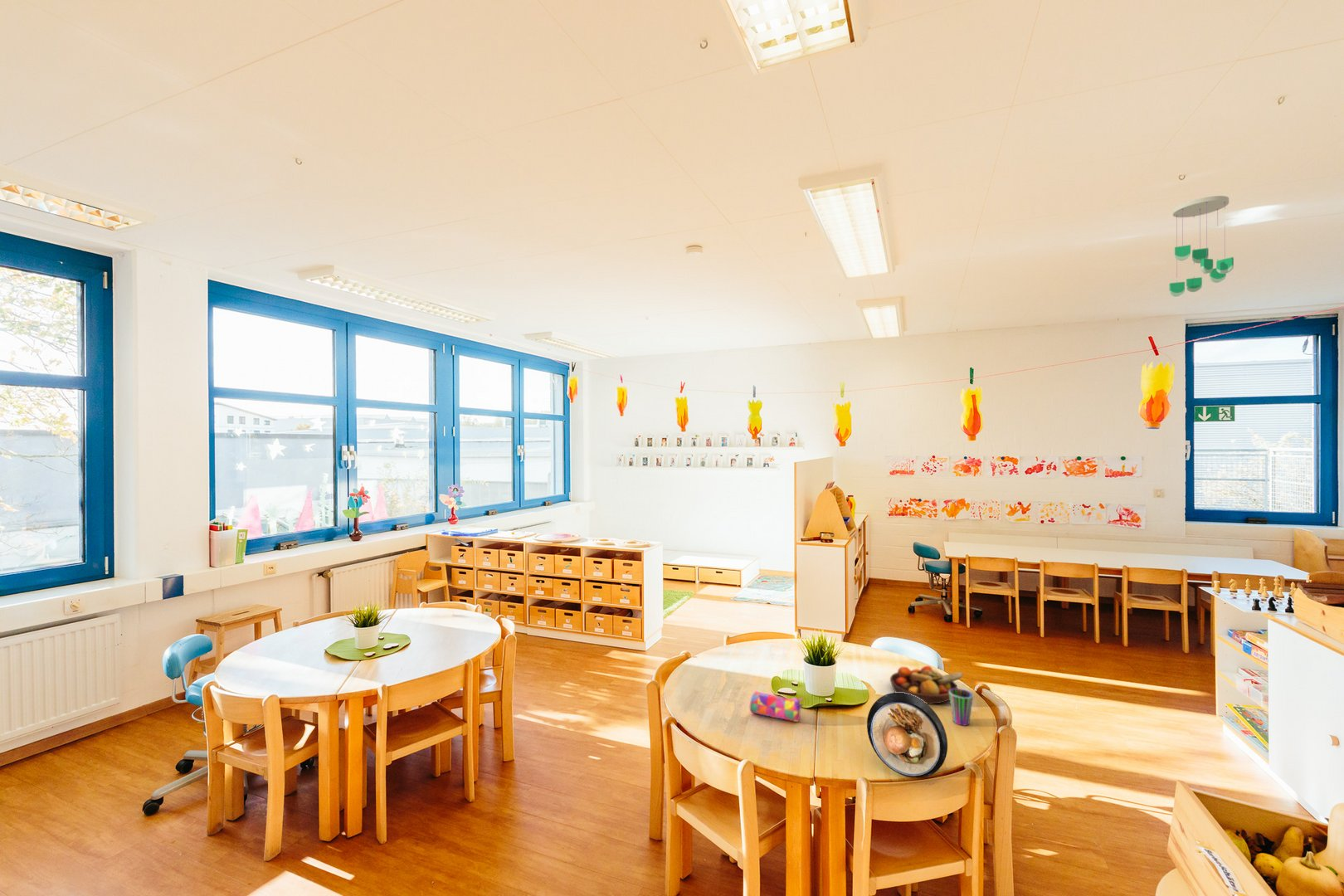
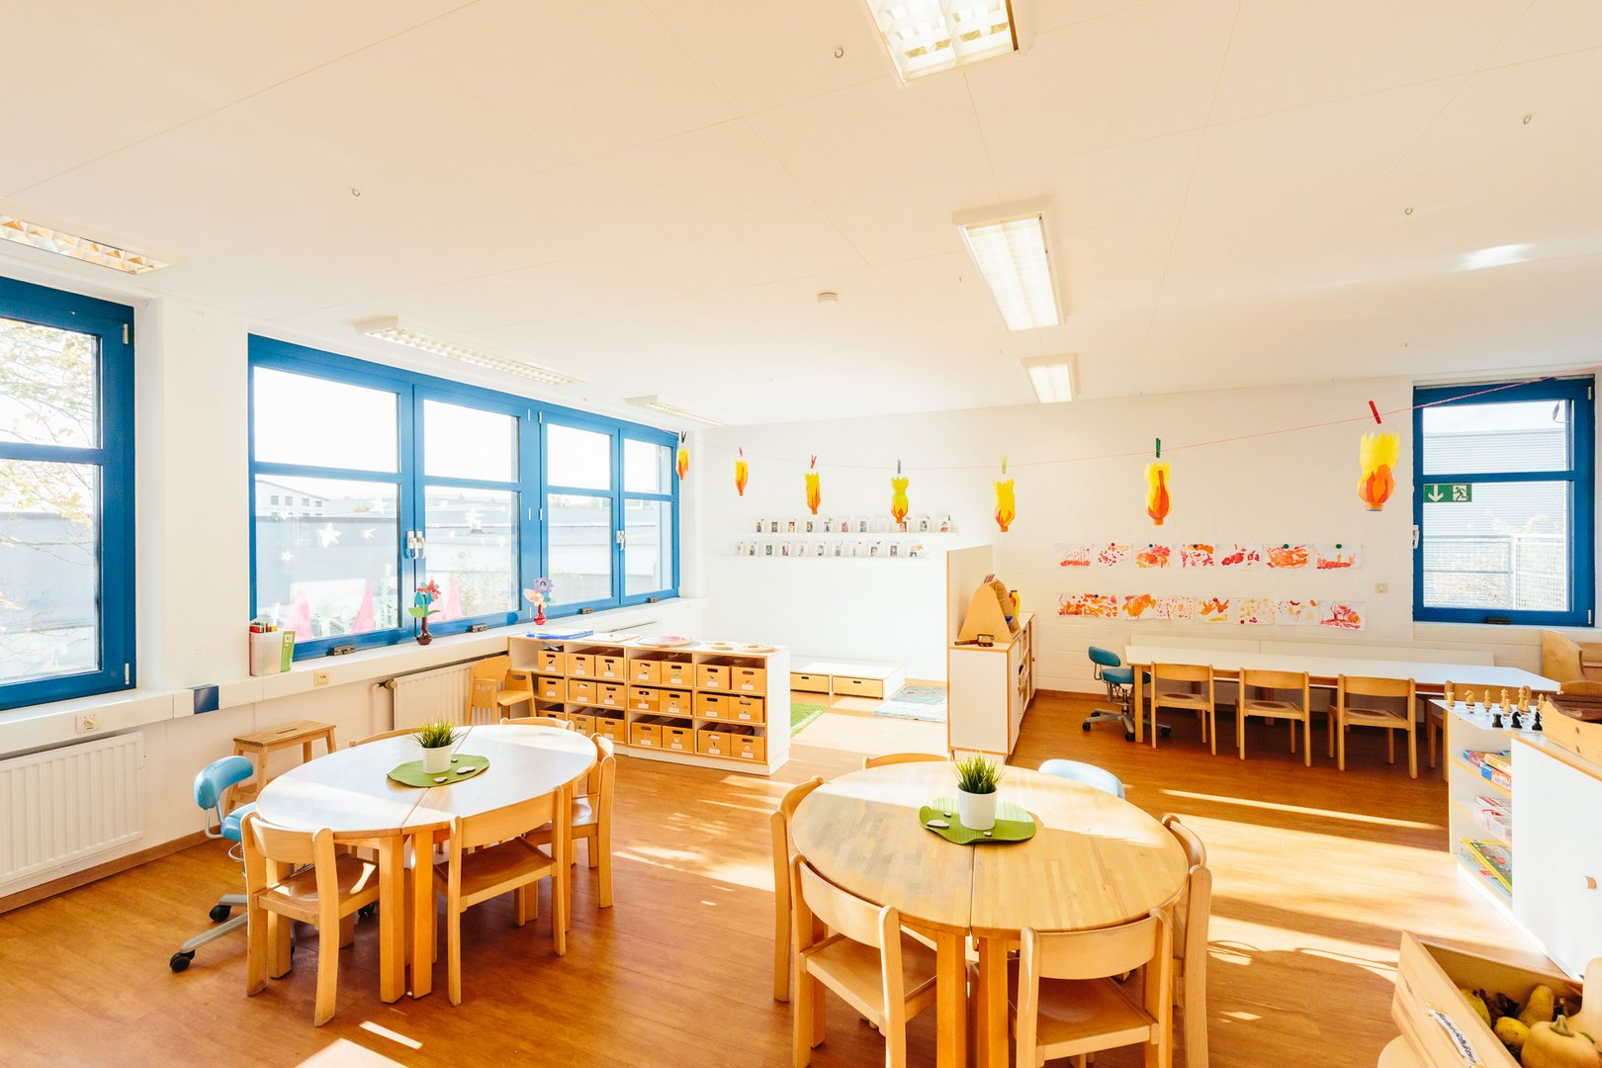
- ceiling mobile (1200, 248)
- cup (961, 707)
- fruit bowl (923, 679)
- pencil case (776, 705)
- plate (907, 734)
